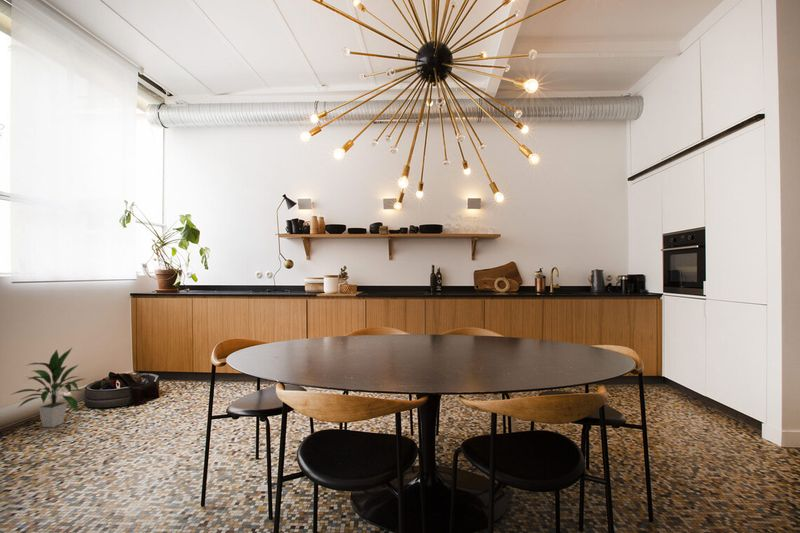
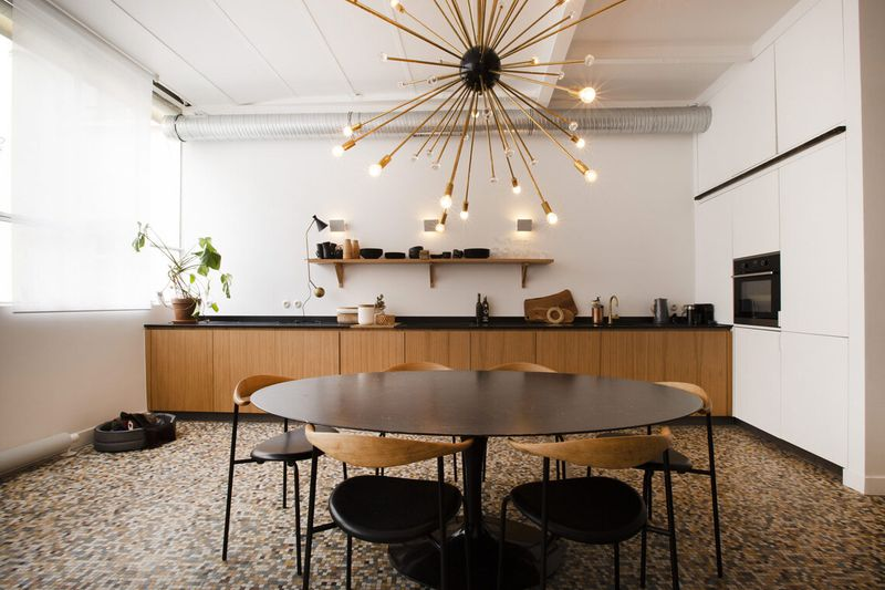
- indoor plant (53, 388)
